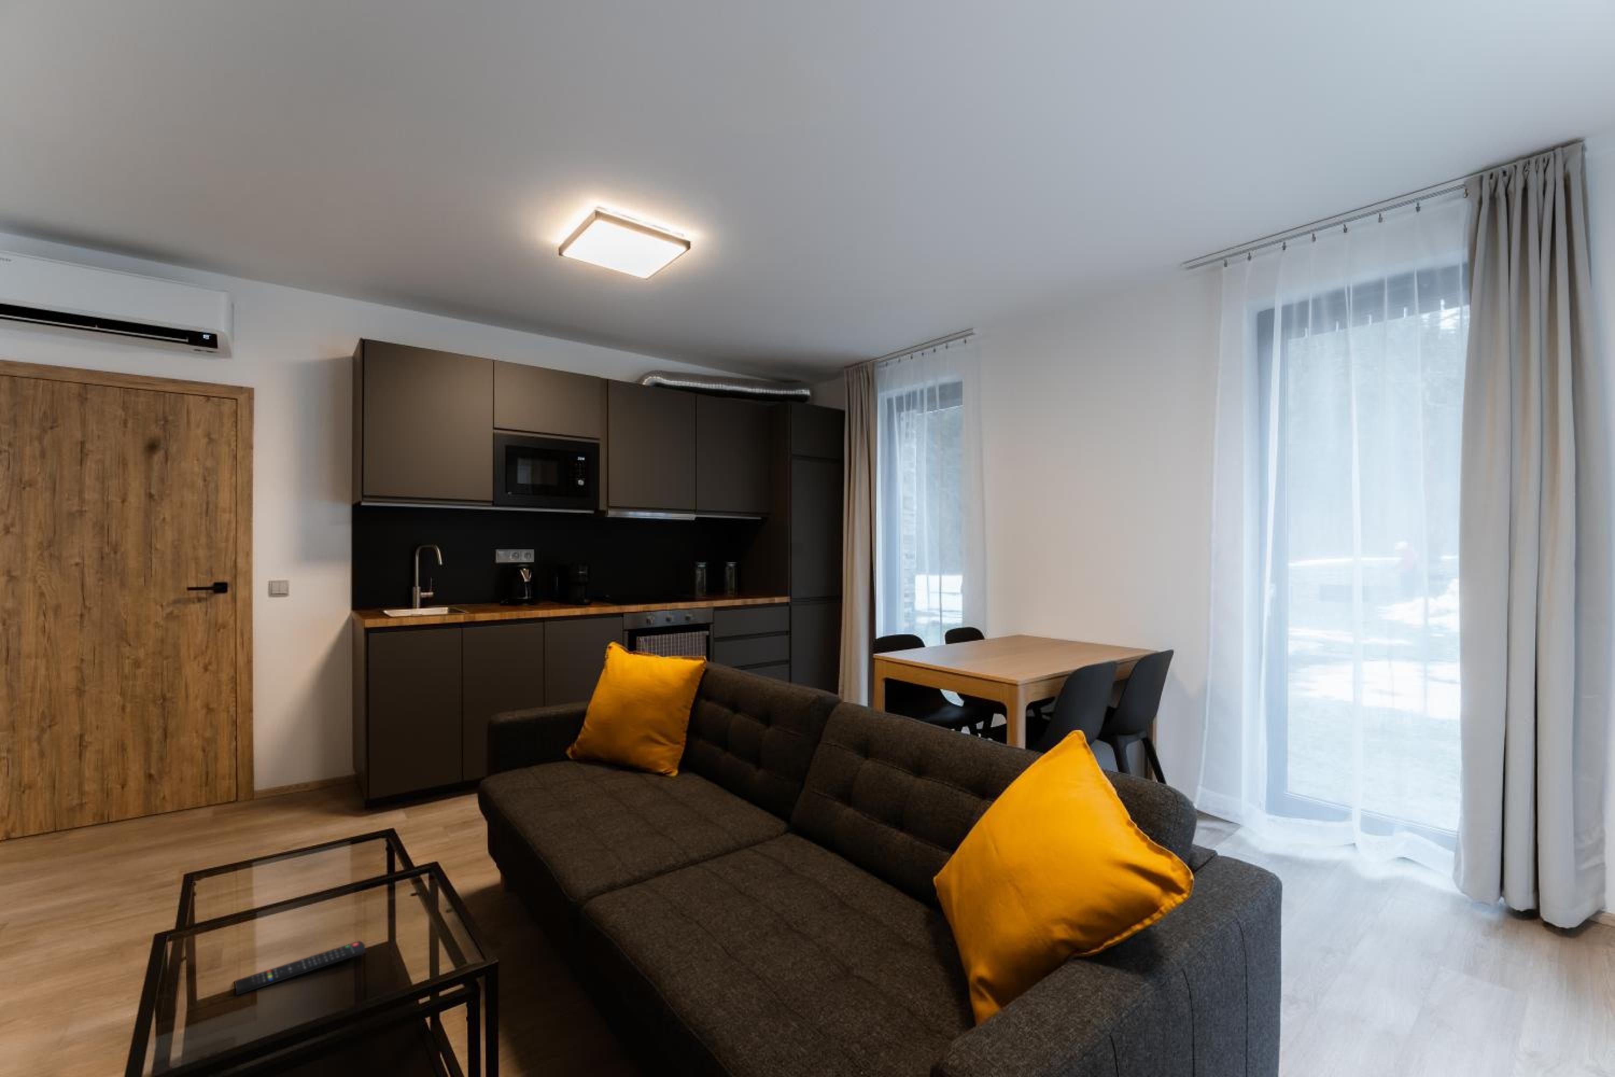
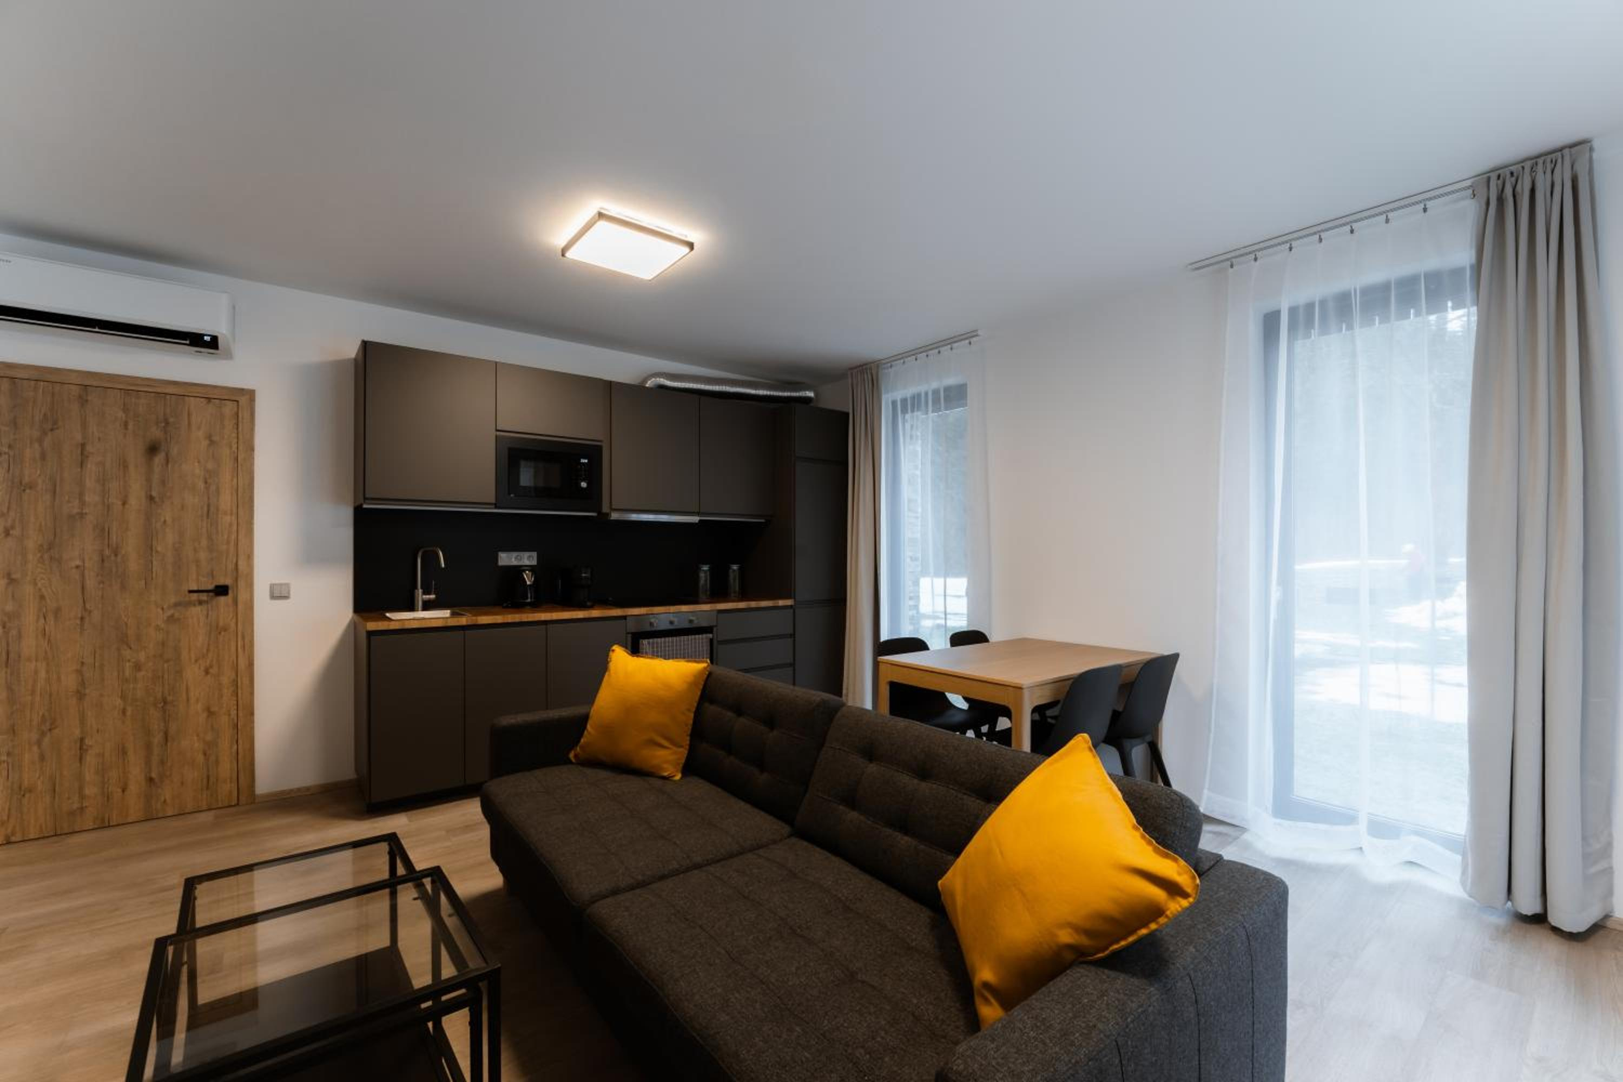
- remote control (303, 968)
